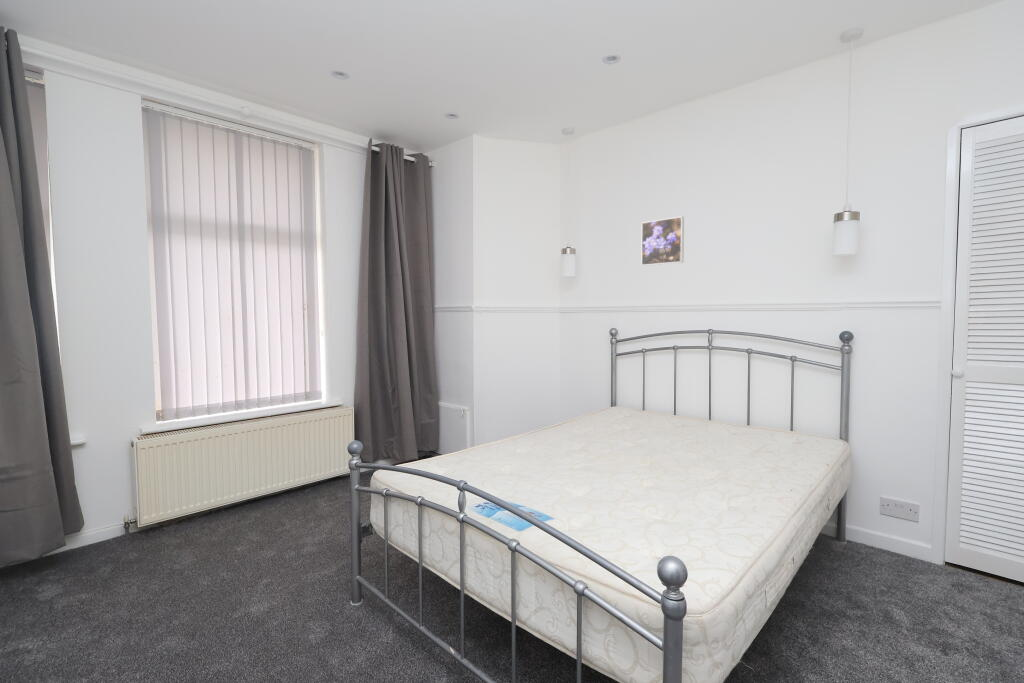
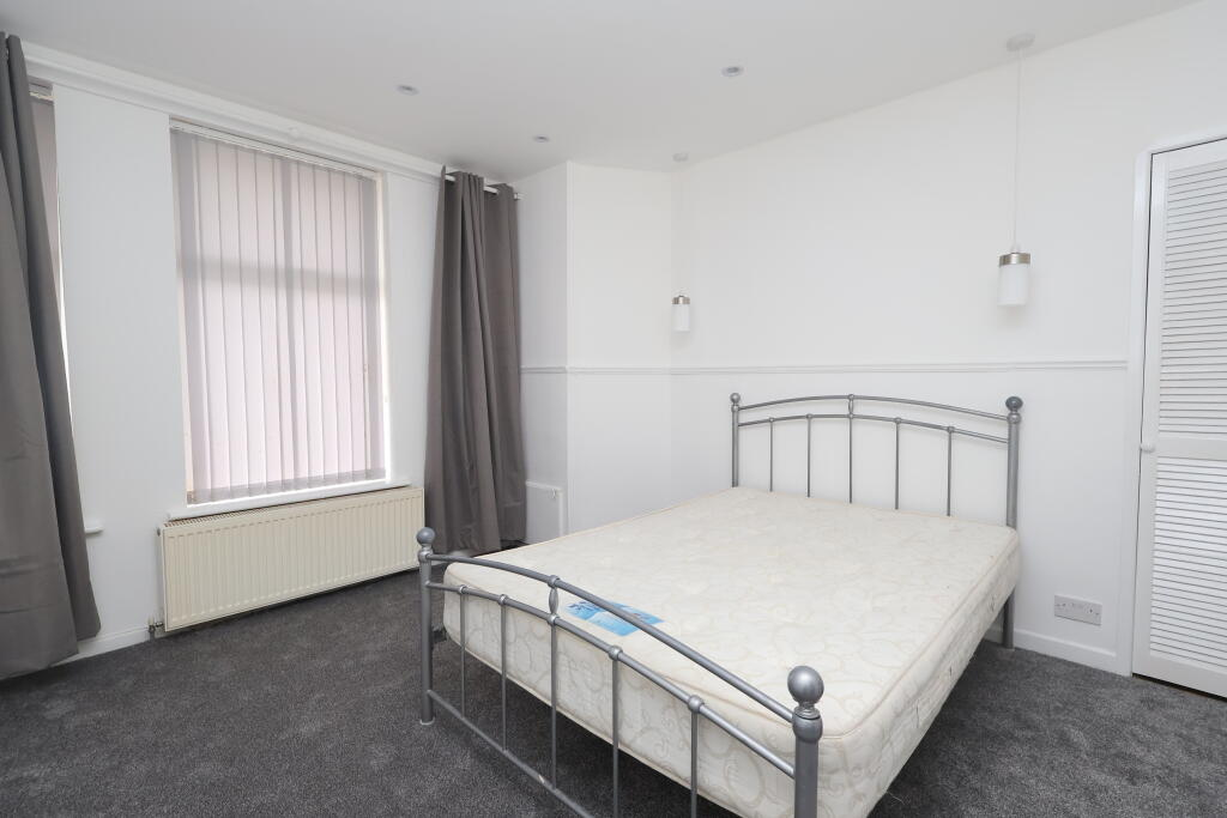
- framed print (662, 241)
